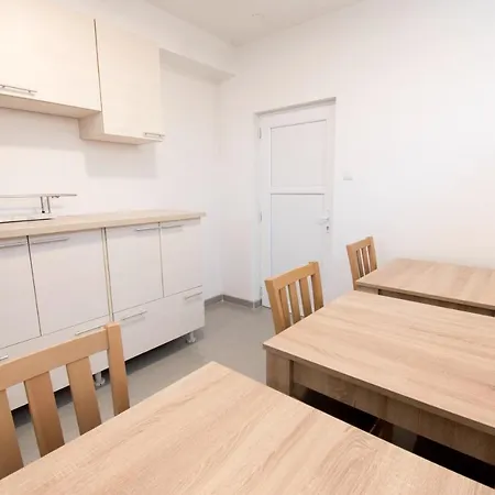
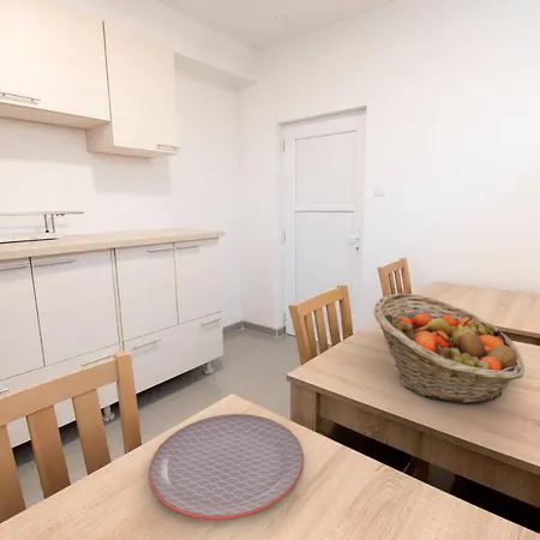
+ fruit basket (443, 341)
+ plate (228, 461)
